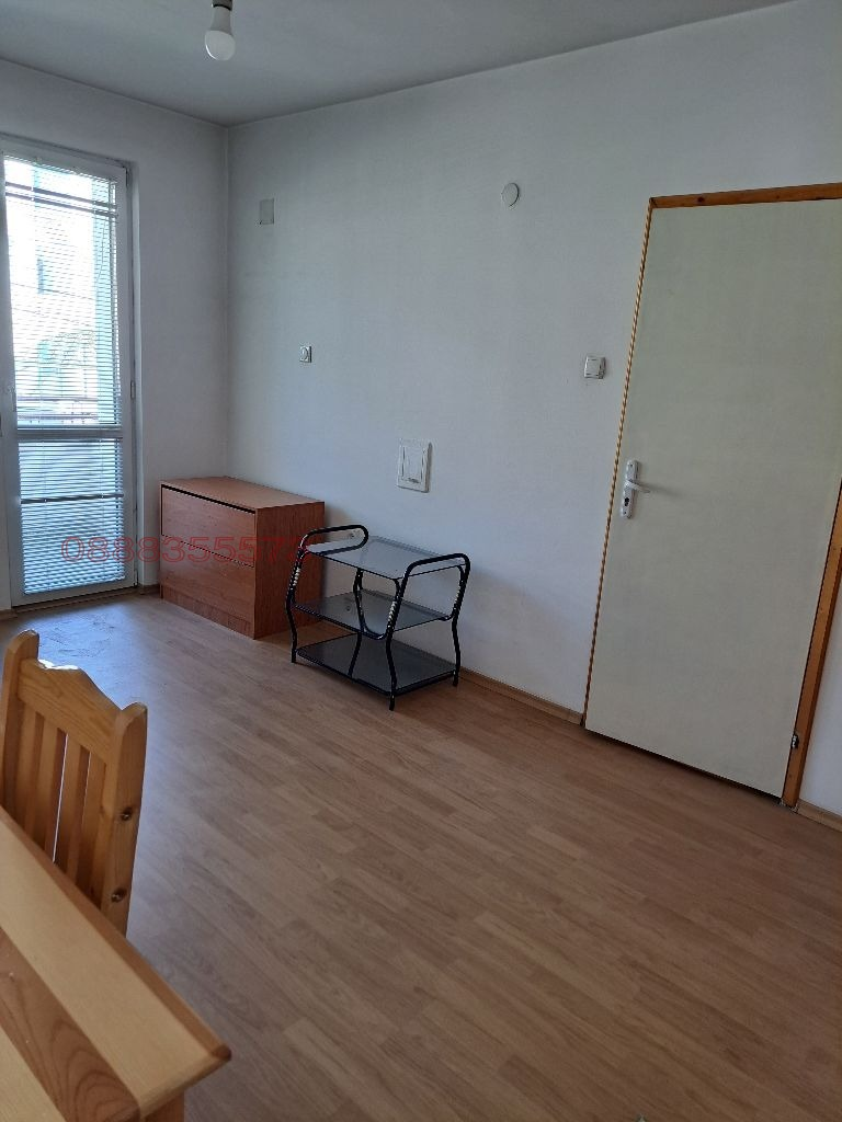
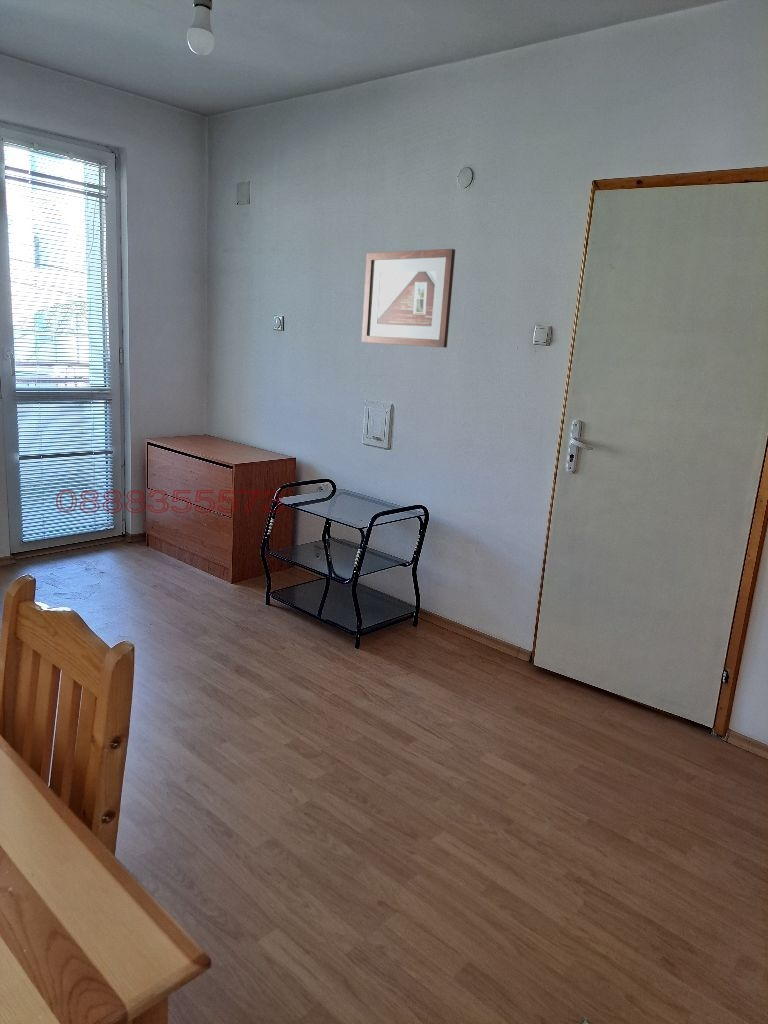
+ picture frame (405, 298)
